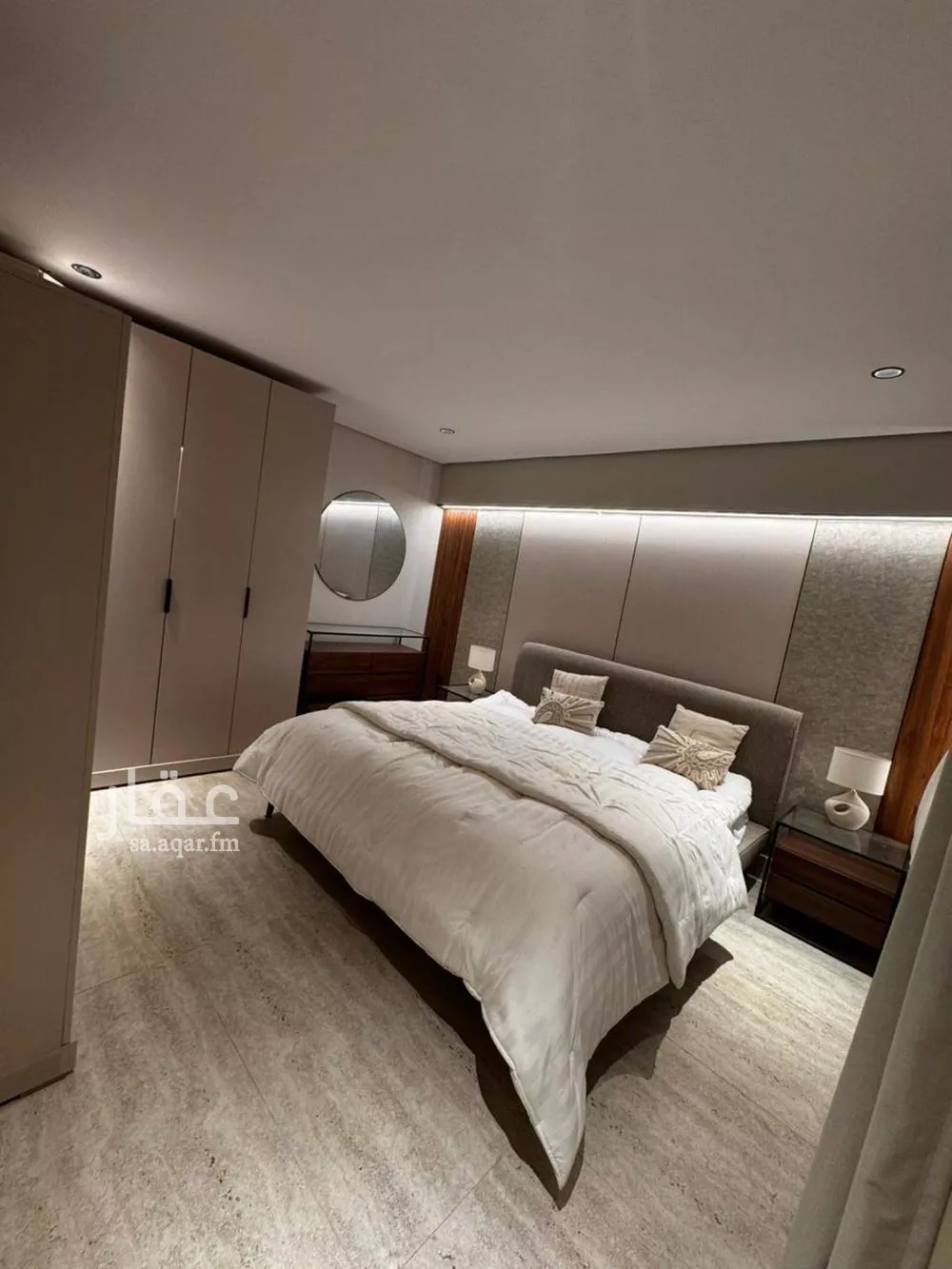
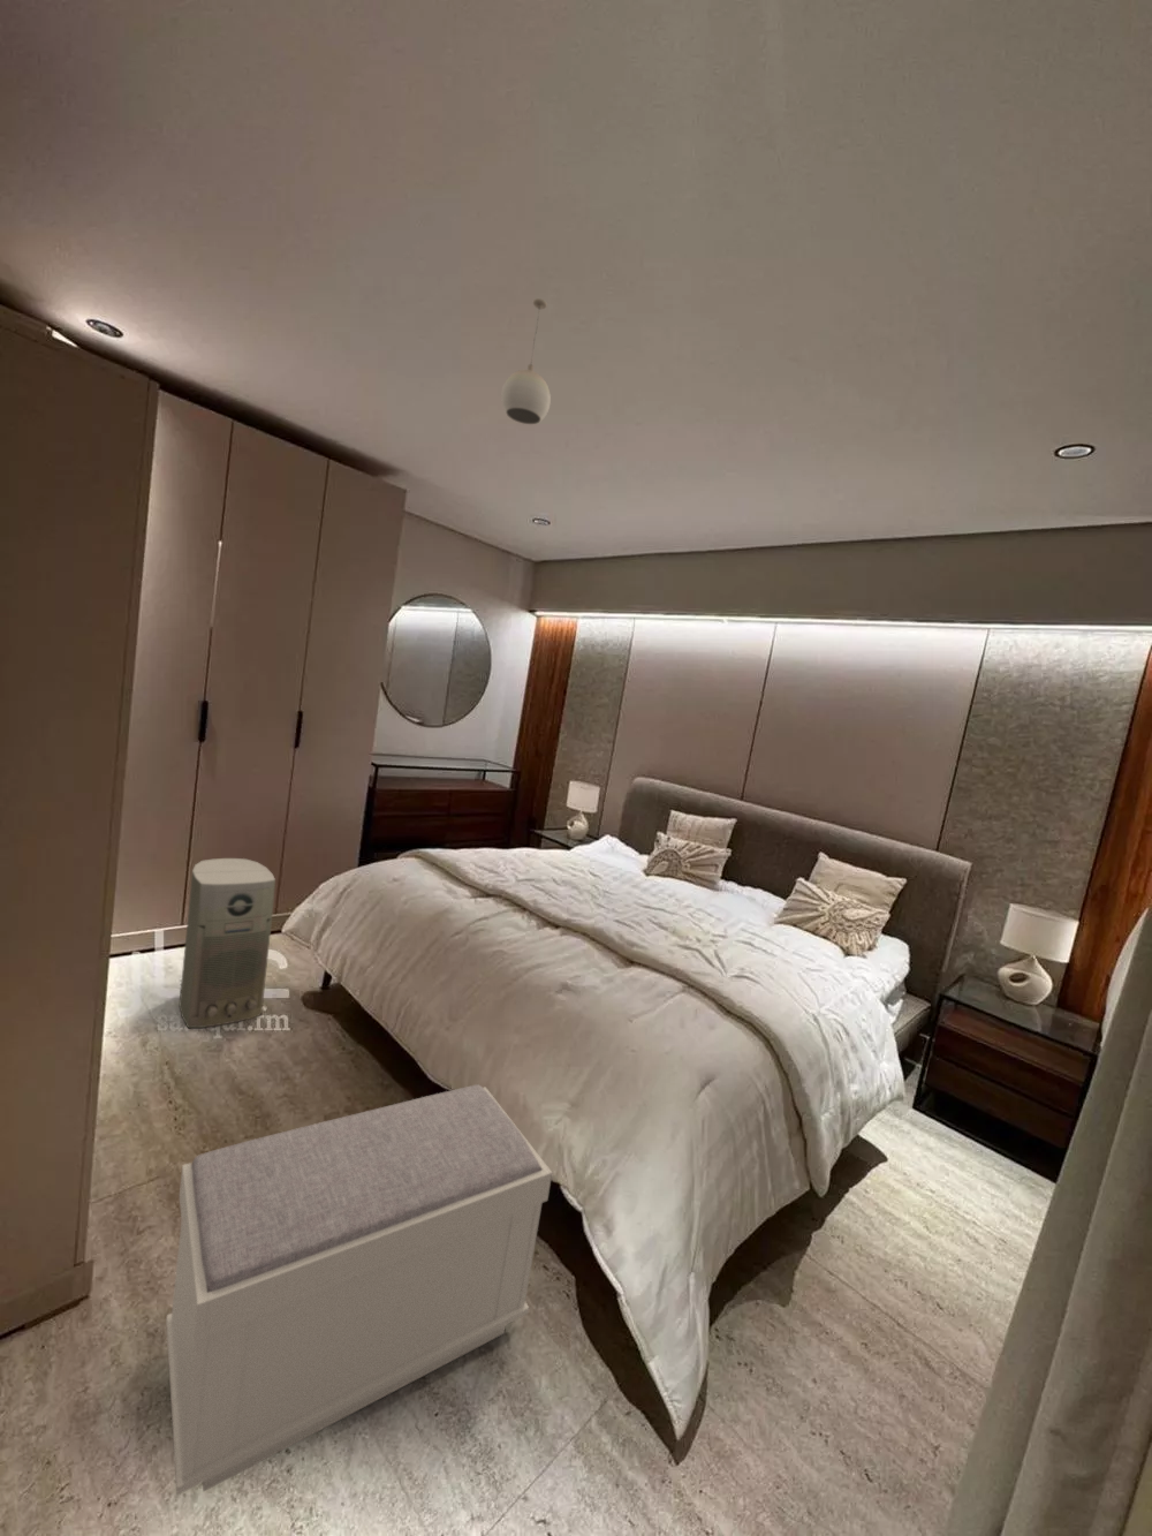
+ air purifier (225, 938)
+ pendant light (531, 359)
+ bench (365, 1247)
